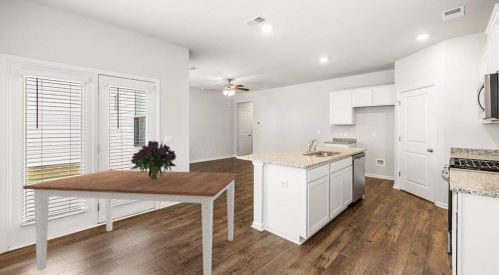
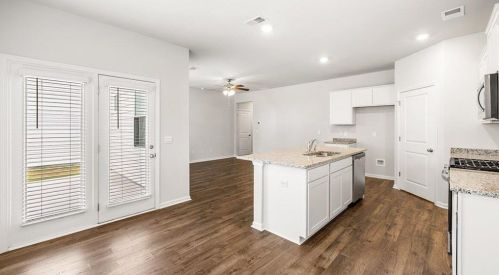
- bouquet (154, 160)
- dining table (147, 200)
